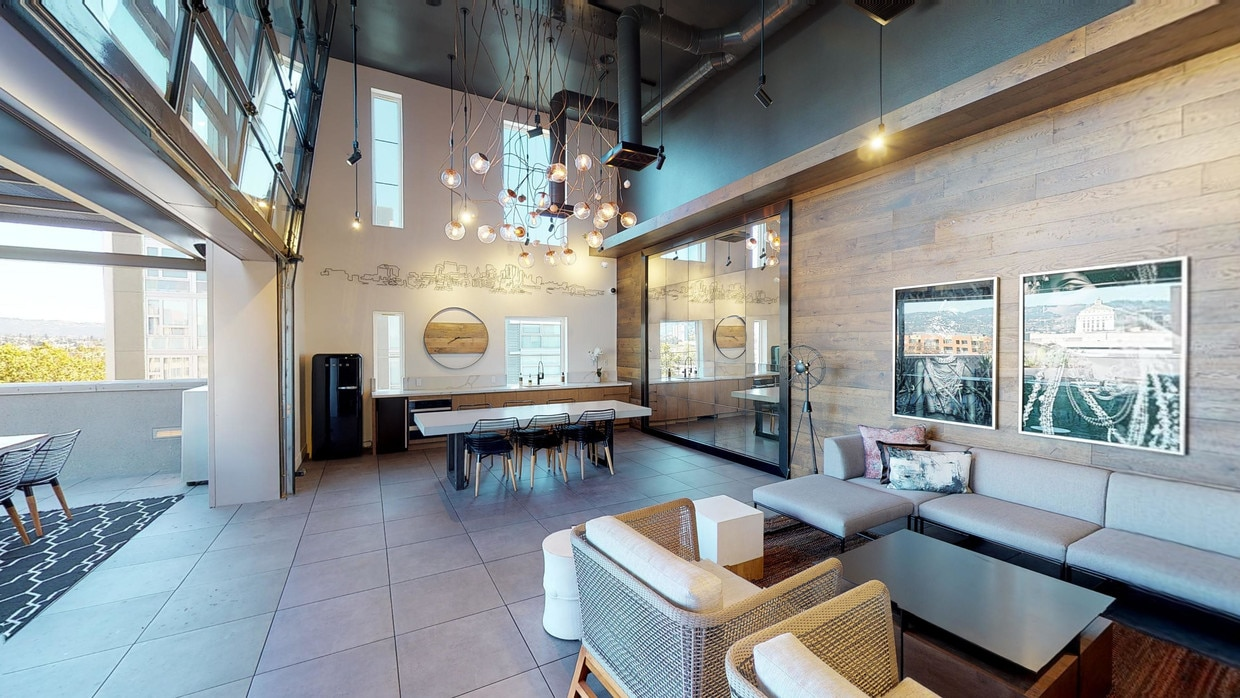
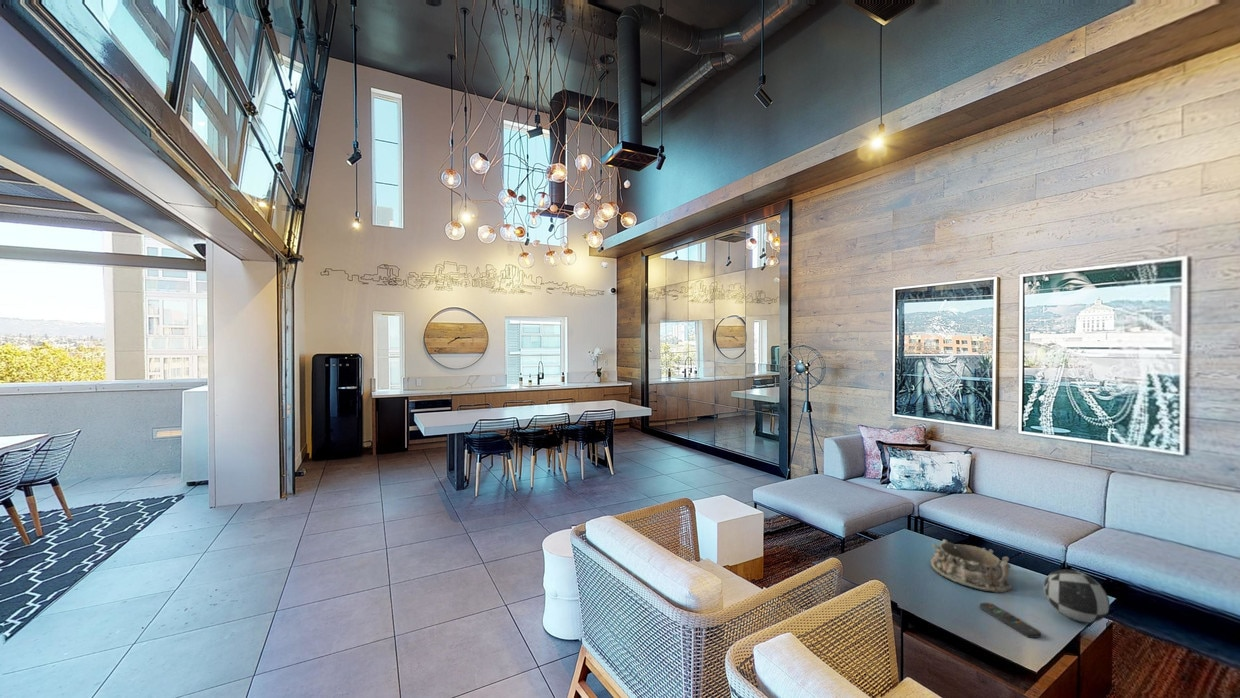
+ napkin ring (968, 562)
+ remote control (1008, 619)
+ decorative ball (1075, 595)
